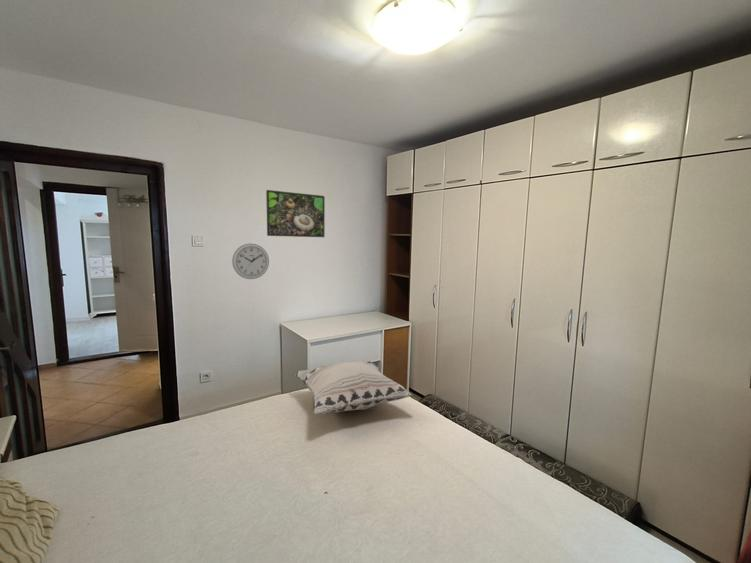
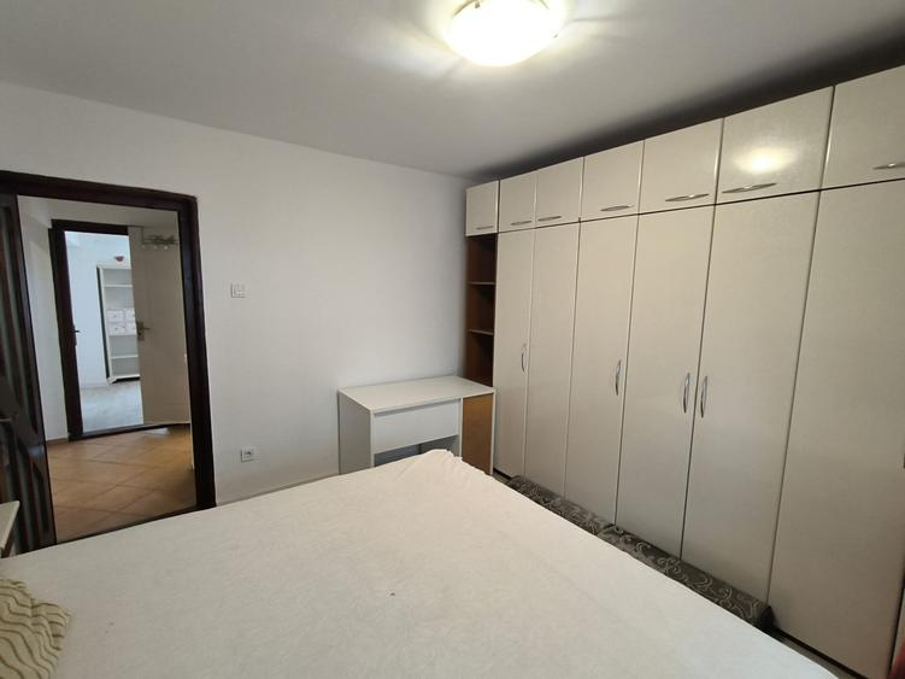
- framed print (297, 215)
- decorative pillow (349, 383)
- wall clock (251, 261)
